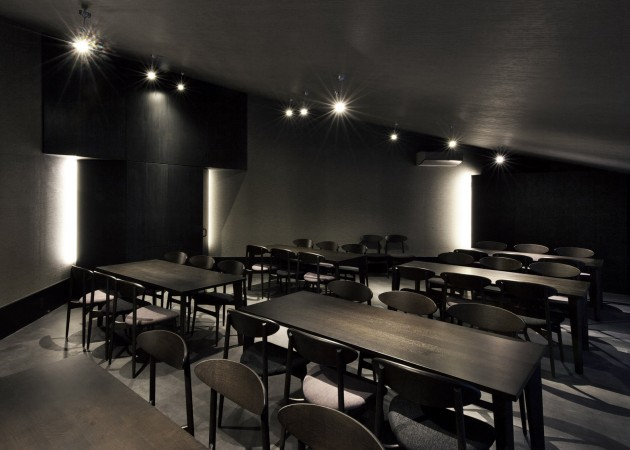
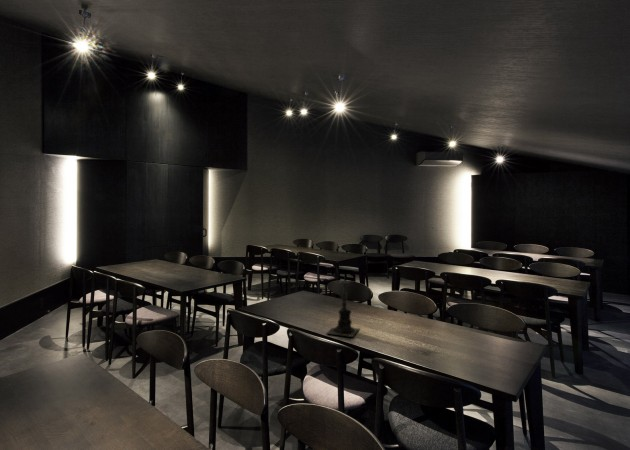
+ candle holder (343, 302)
